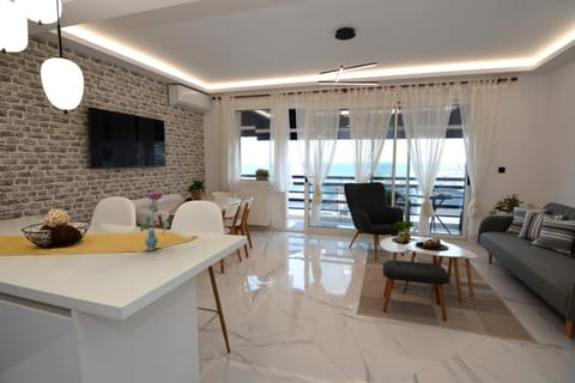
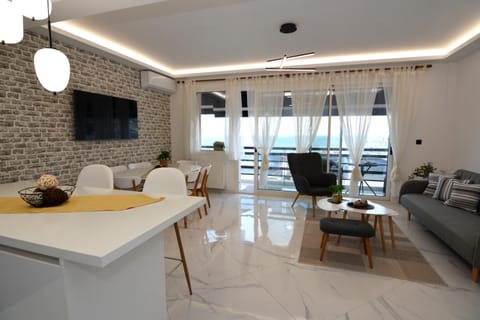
- vase (157, 220)
